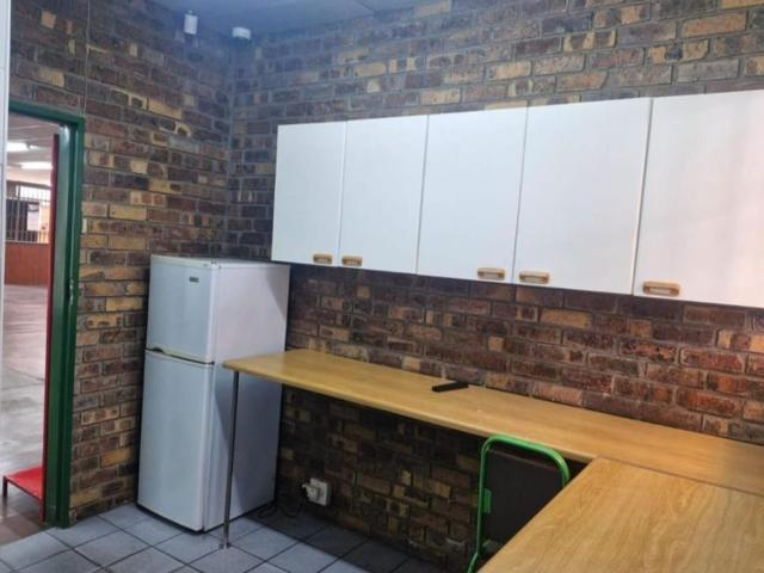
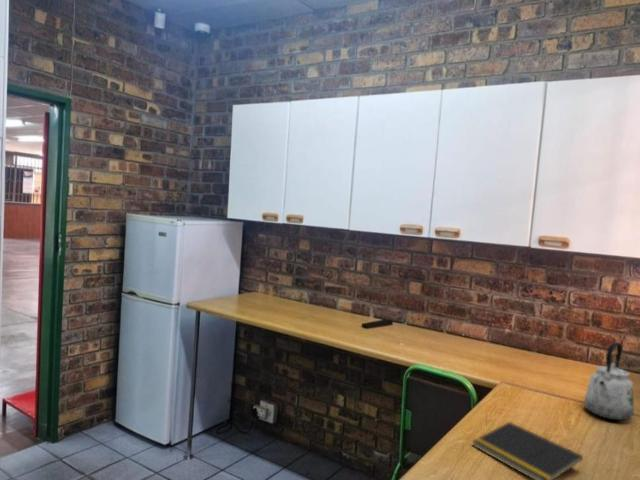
+ notepad (525, 450)
+ kettle (609, 380)
